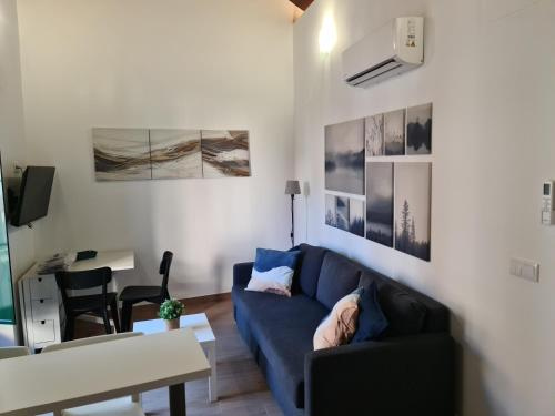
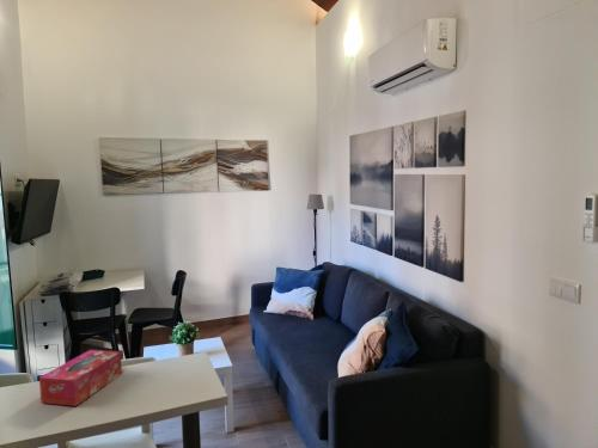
+ tissue box (83, 375)
